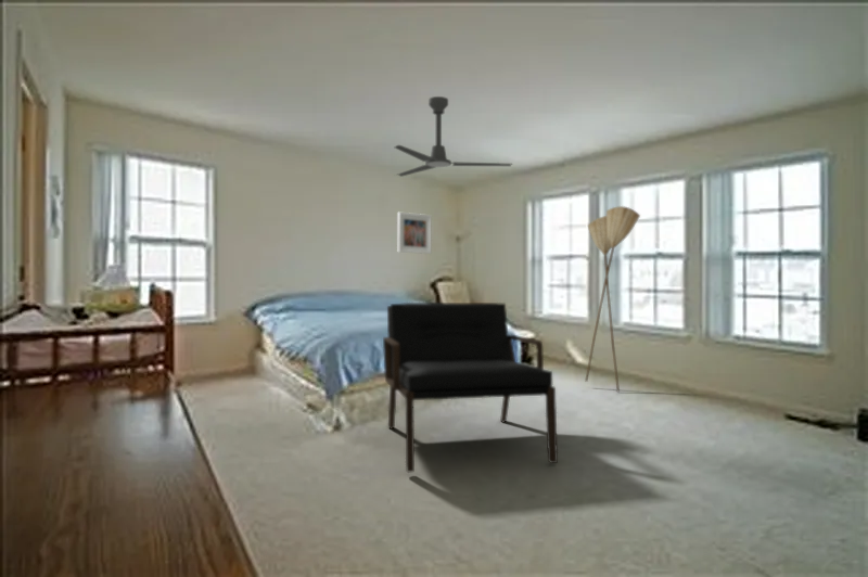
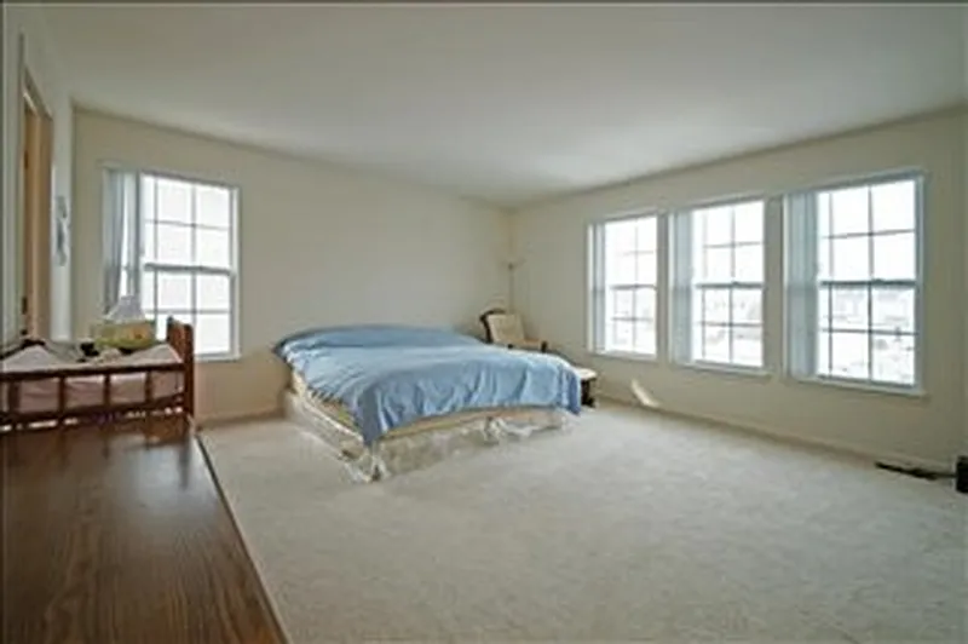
- ceiling fan (441, 131)
- bench (460, 373)
- floor lamp (609, 299)
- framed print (414, 233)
